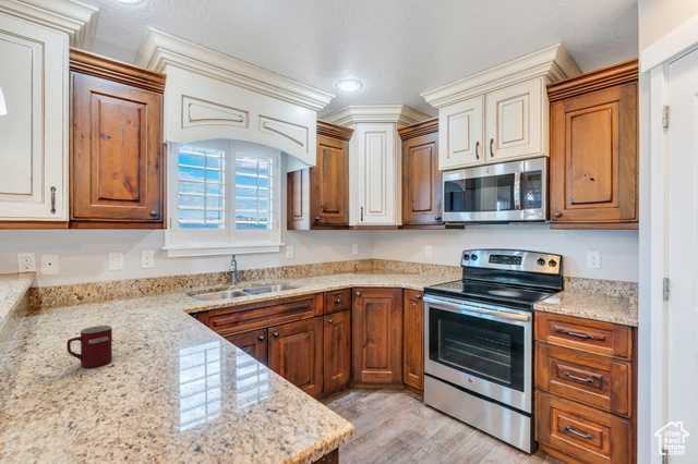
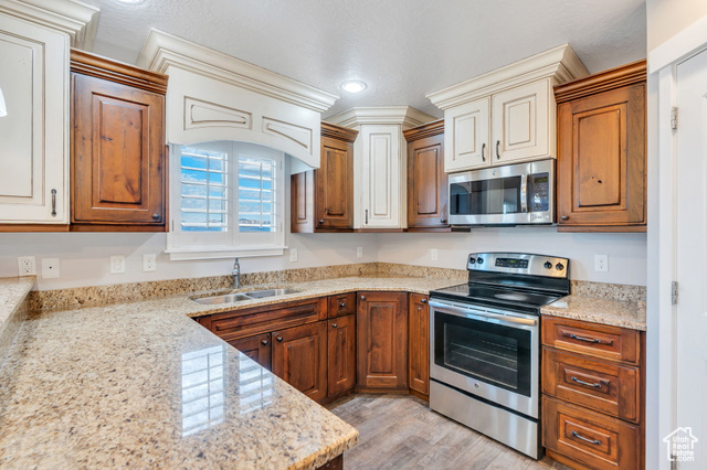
- mug (89, 346)
